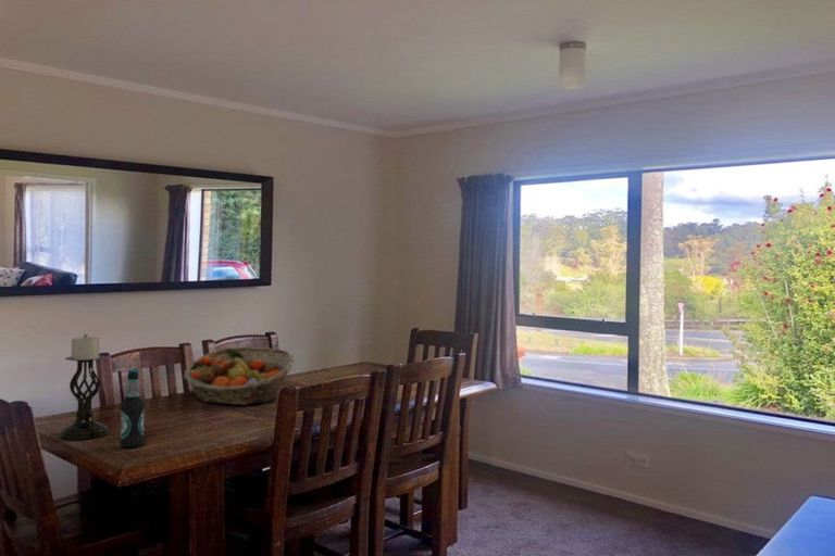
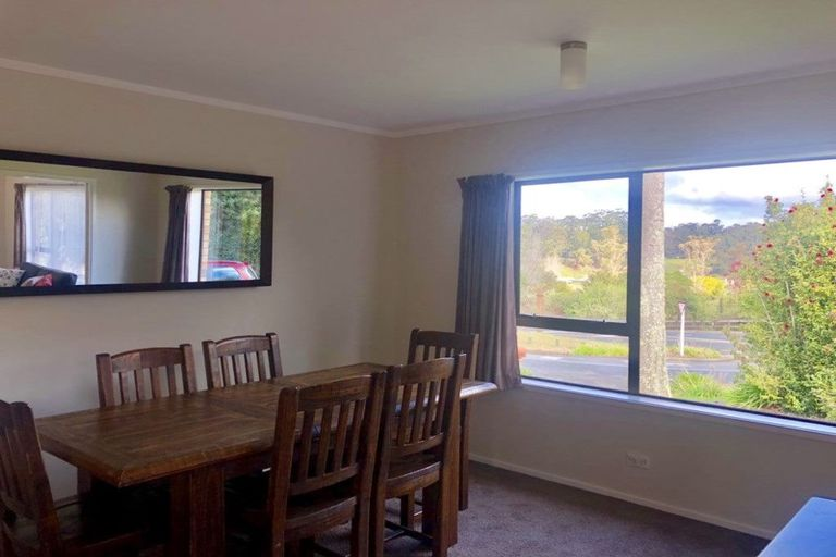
- fruit basket (239, 375)
- bottle (133, 407)
- candle holder (85, 383)
